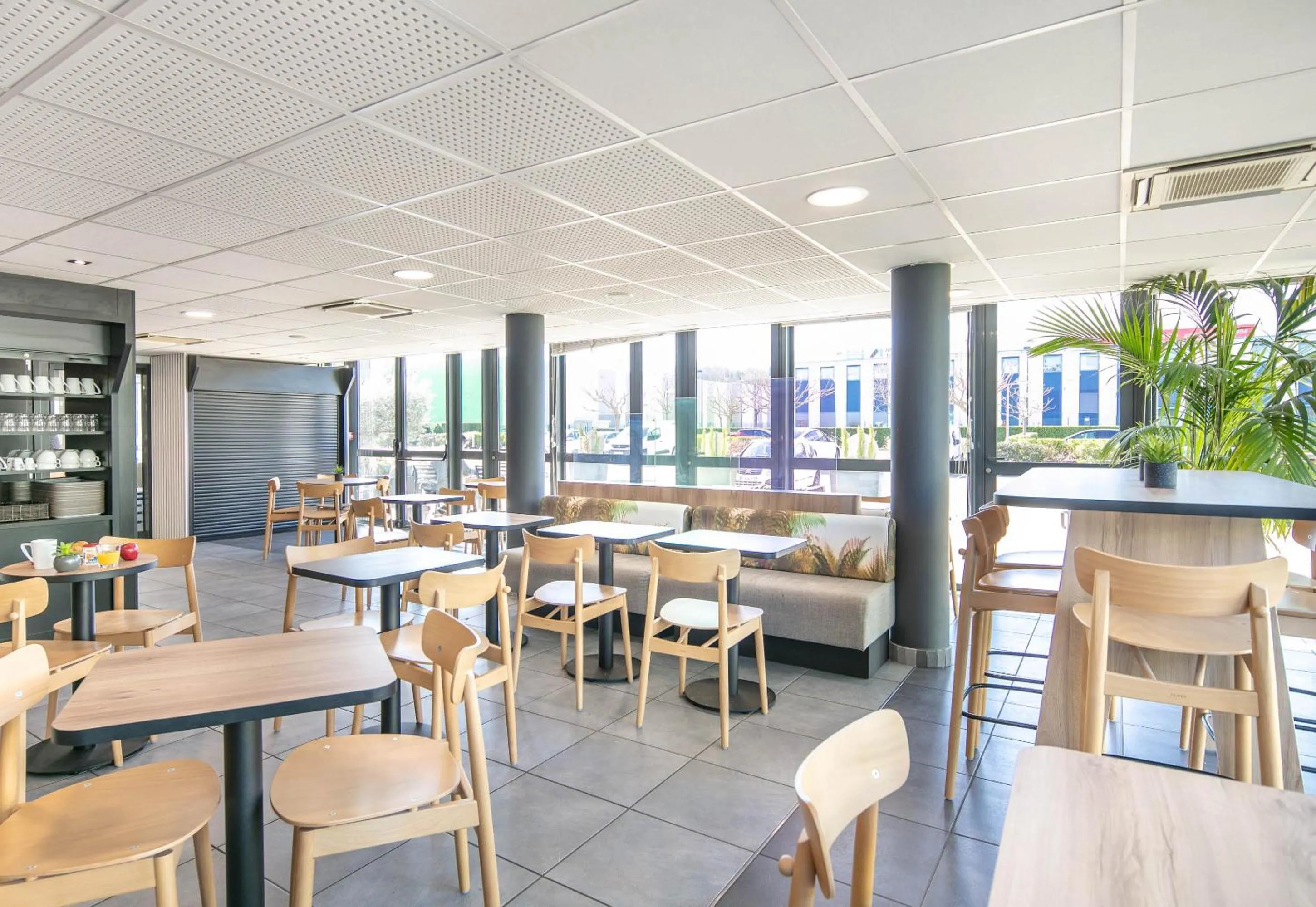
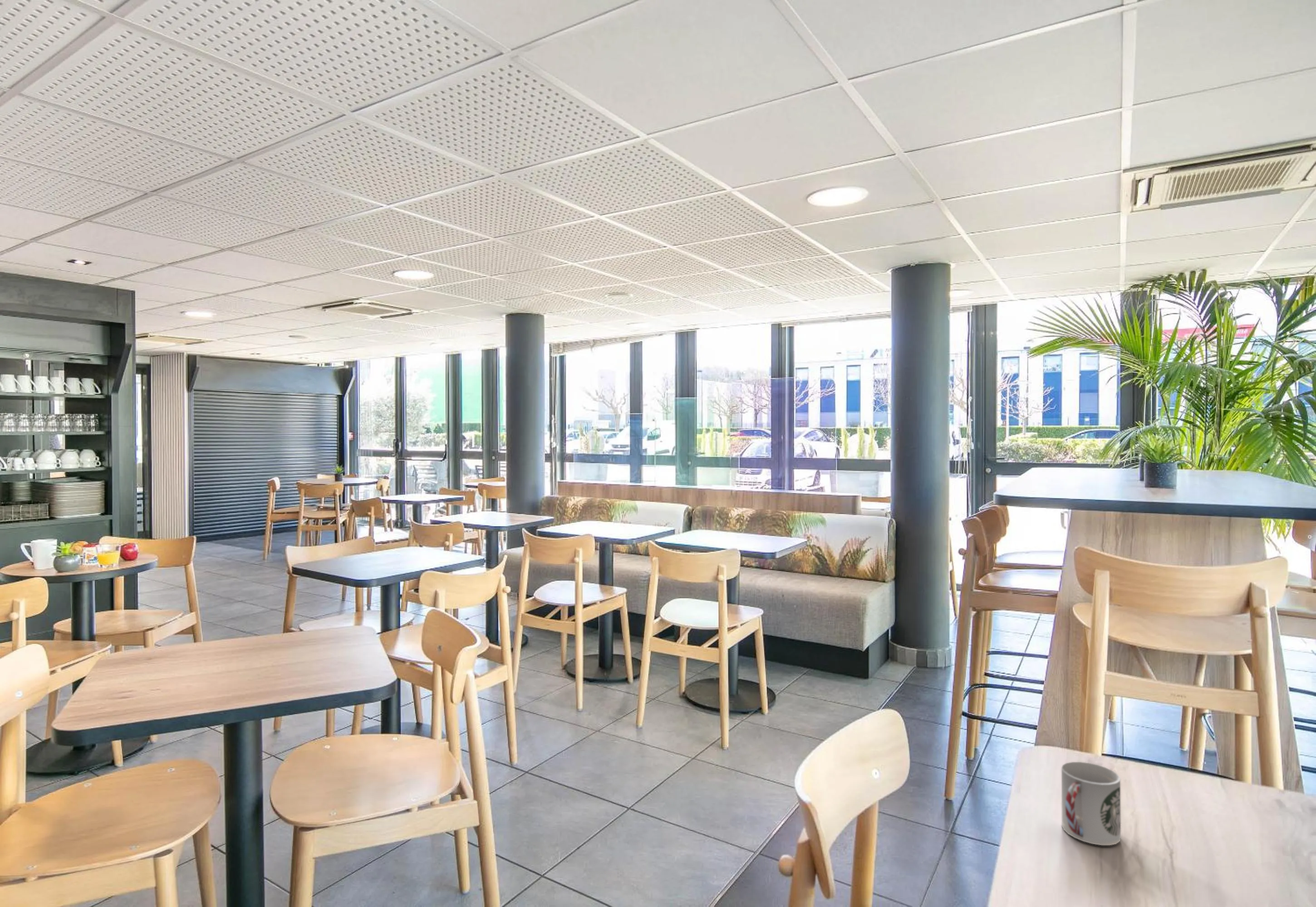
+ cup (1085, 805)
